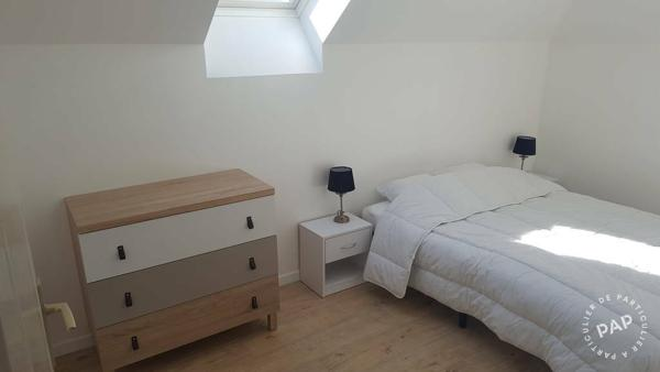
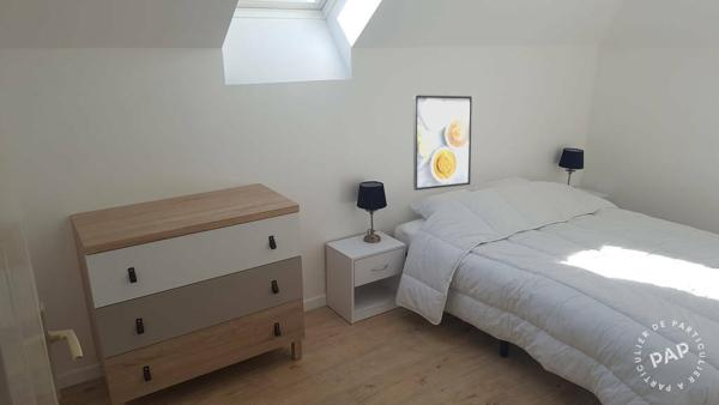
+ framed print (442, 141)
